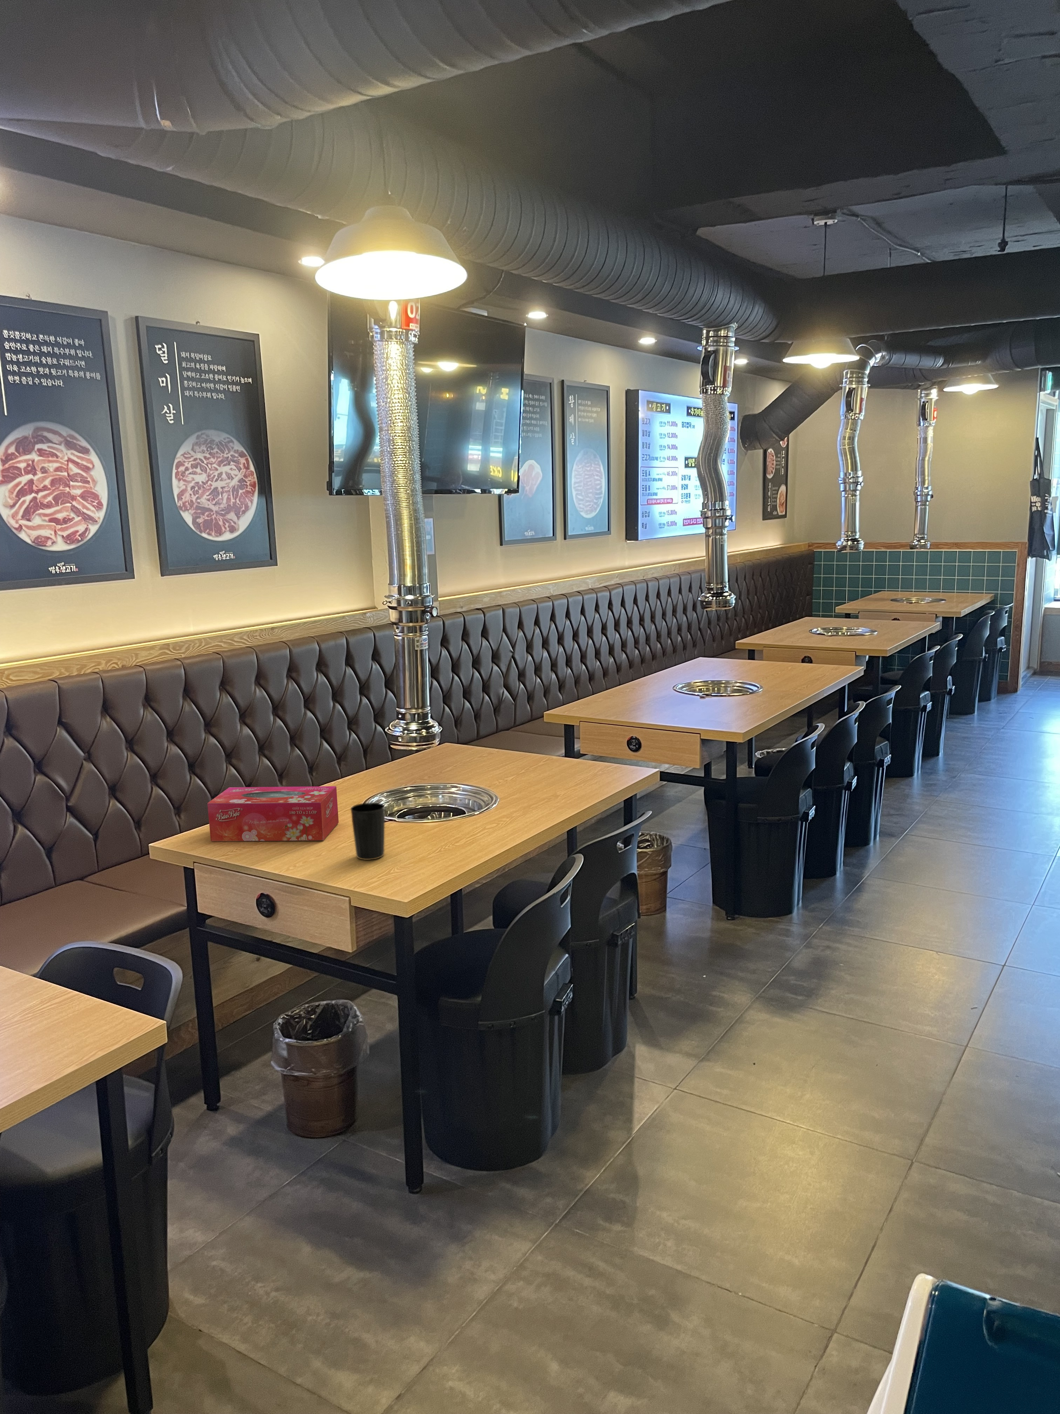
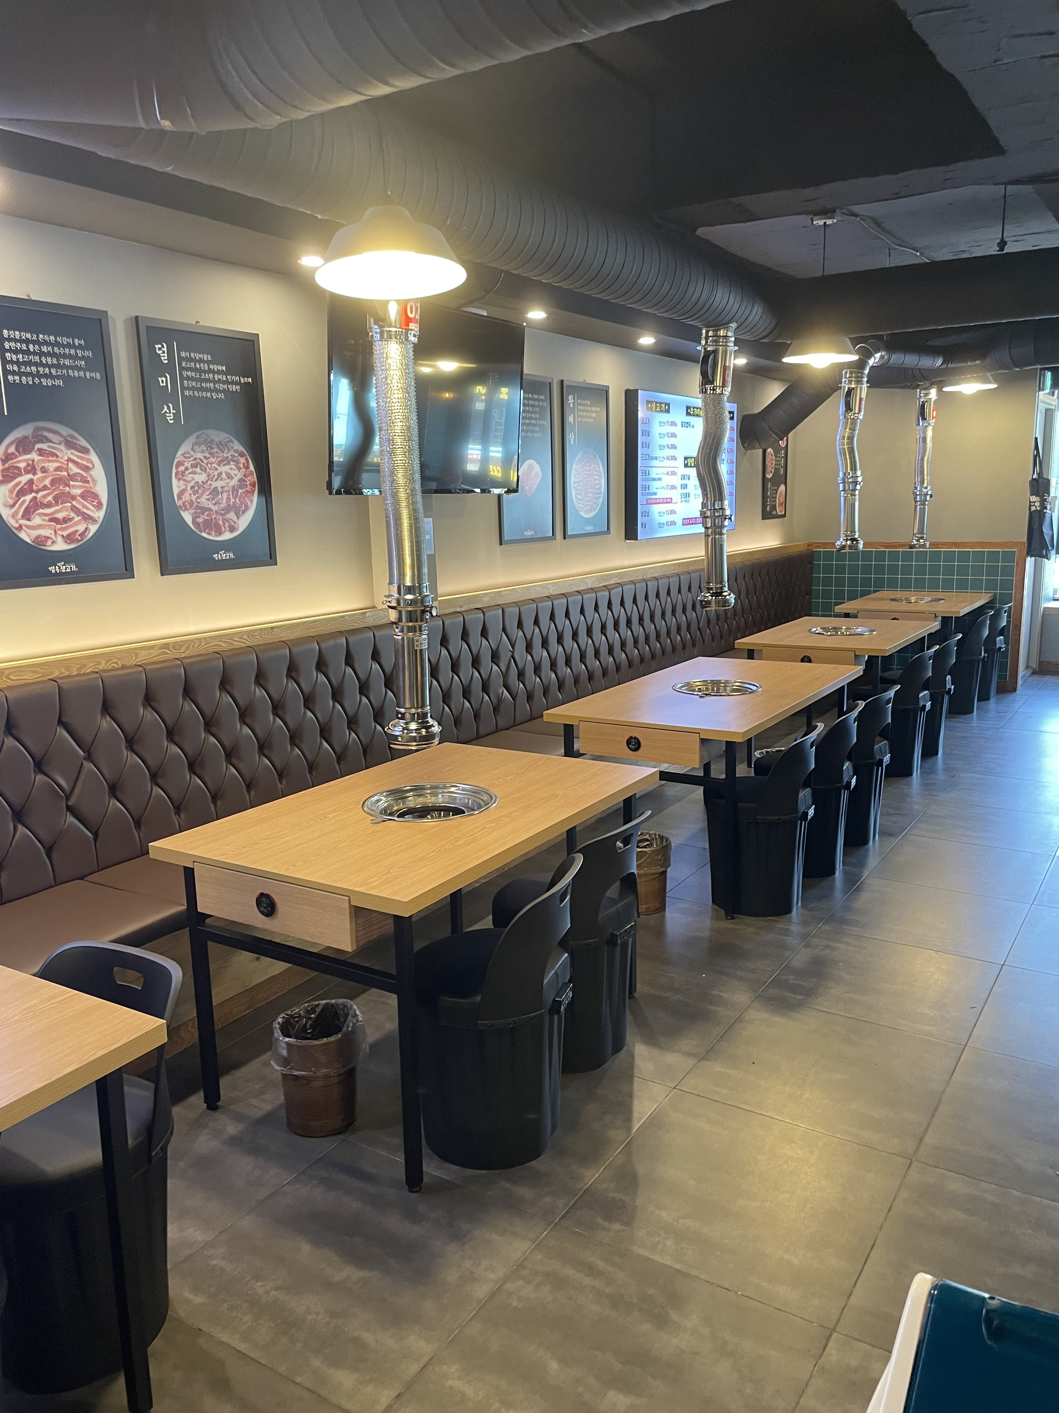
- cup (370, 832)
- tissue box (275, 813)
